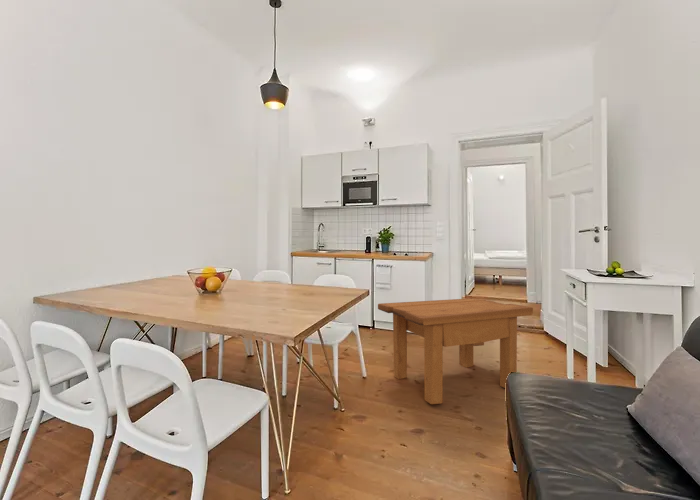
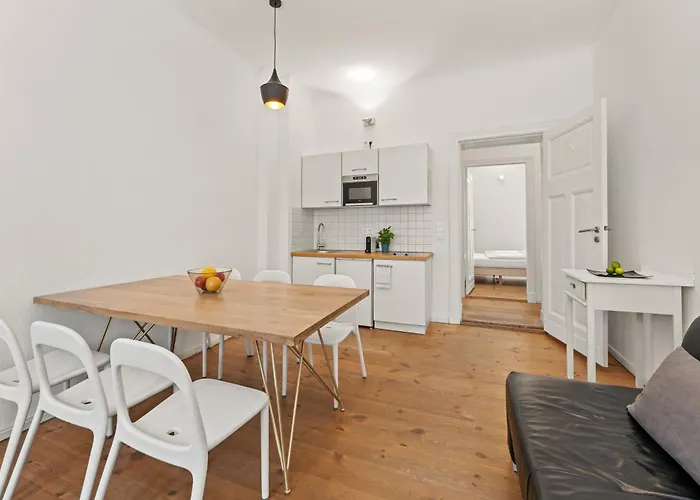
- side table (451, 342)
